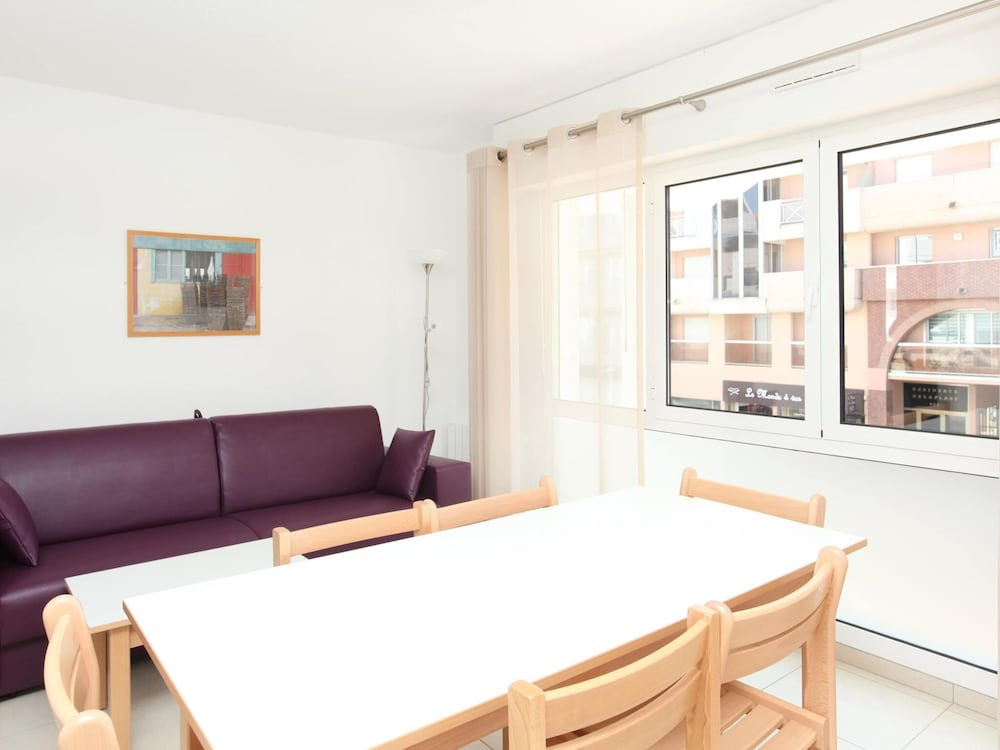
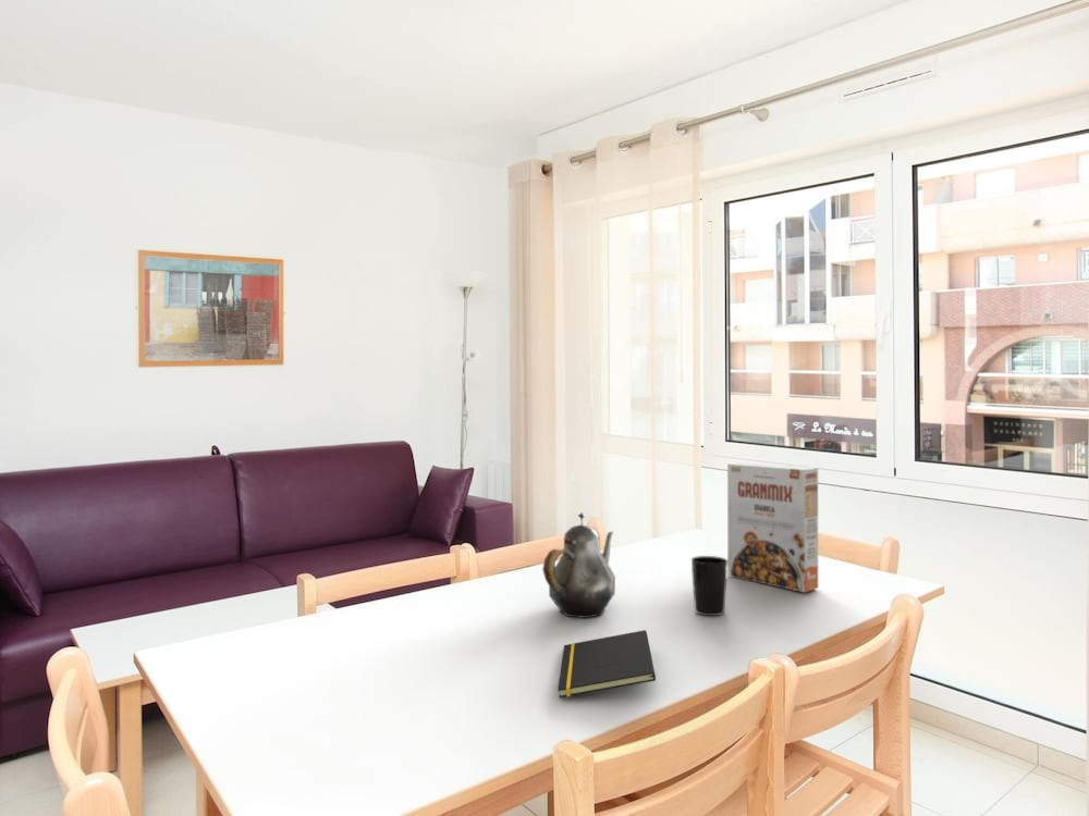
+ notepad (605, 660)
+ teapot (582, 561)
+ cereal box (771, 523)
+ cup (709, 585)
